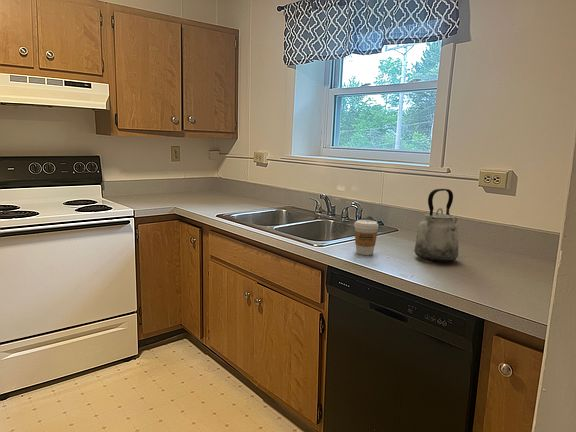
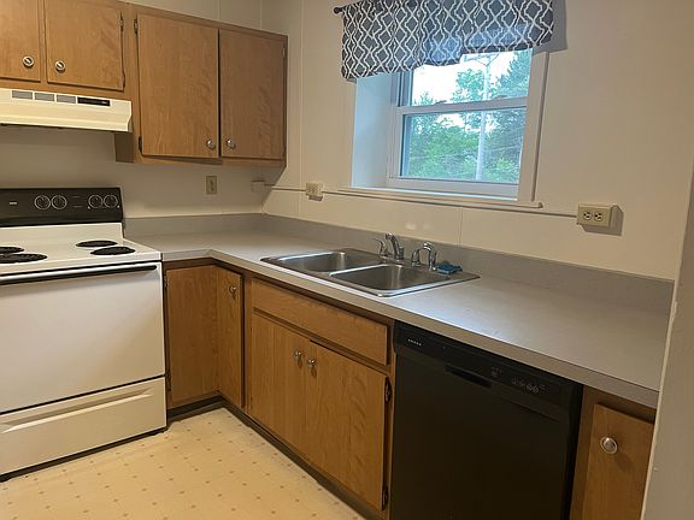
- coffee cup (365, 237)
- kettle (442, 223)
